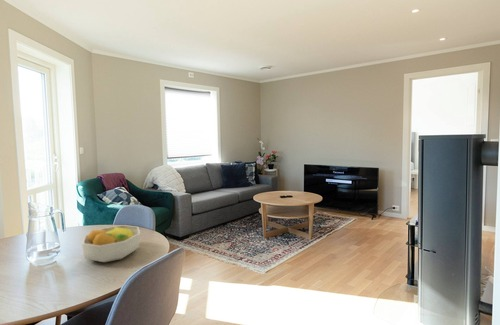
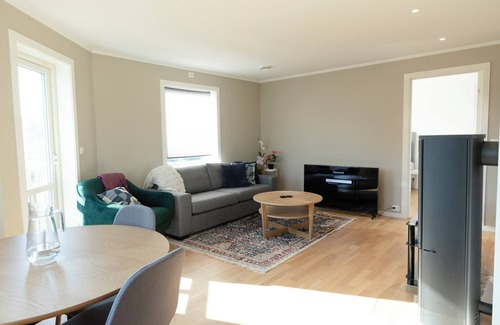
- fruit bowl (112, 239)
